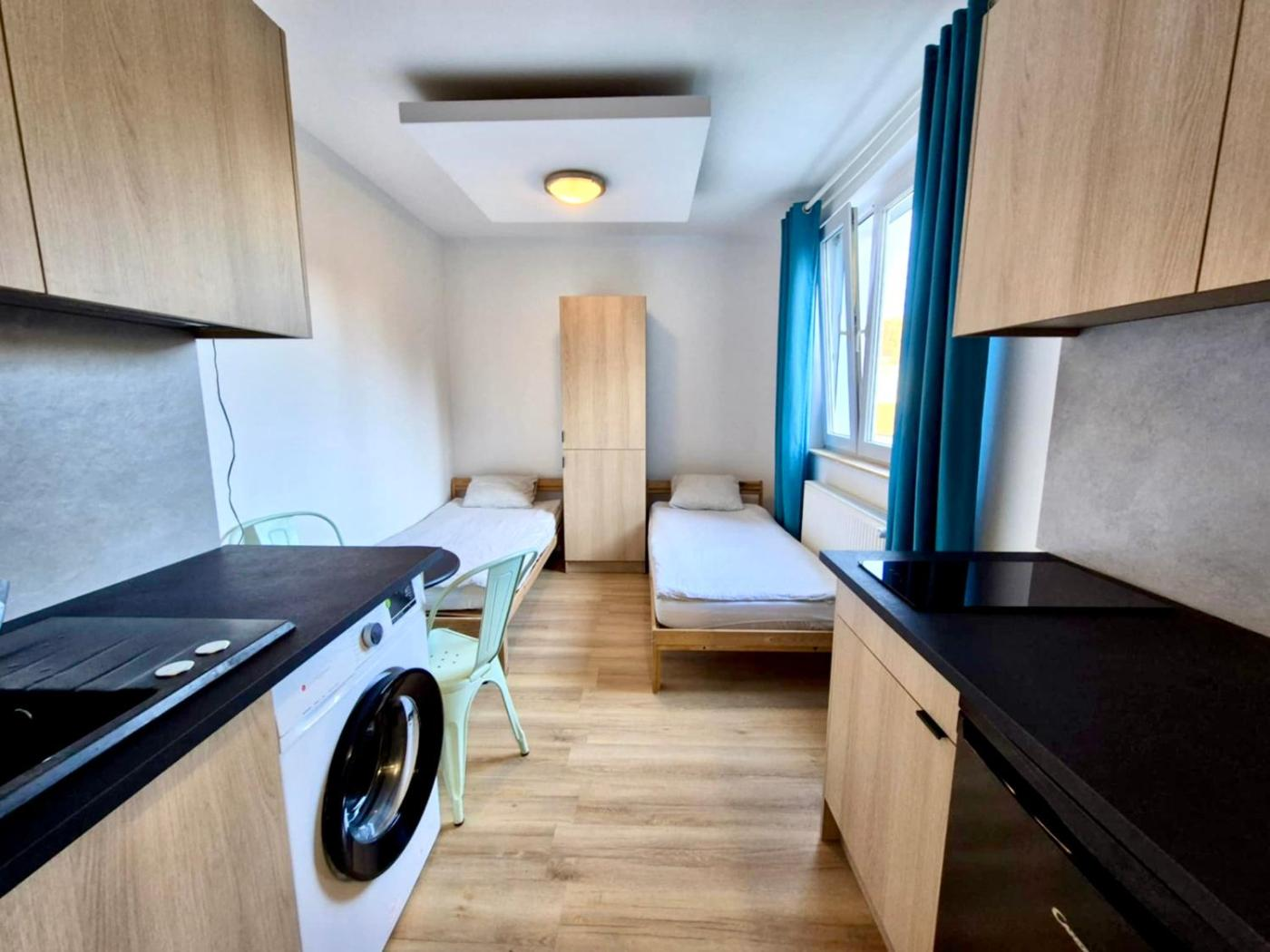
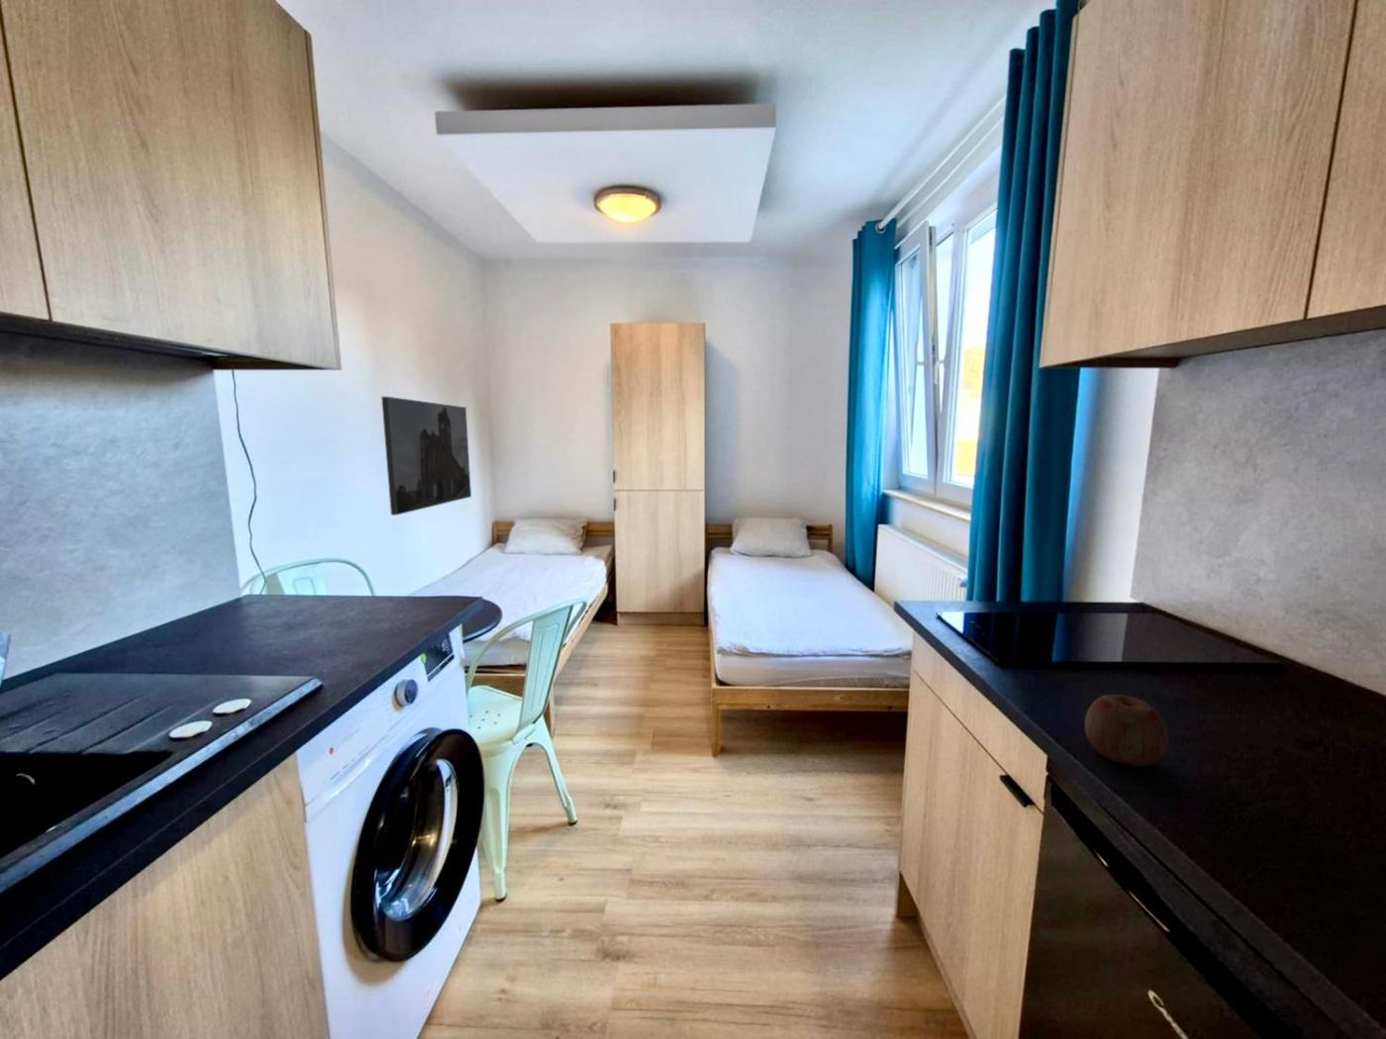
+ apple (1125, 728)
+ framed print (432, 454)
